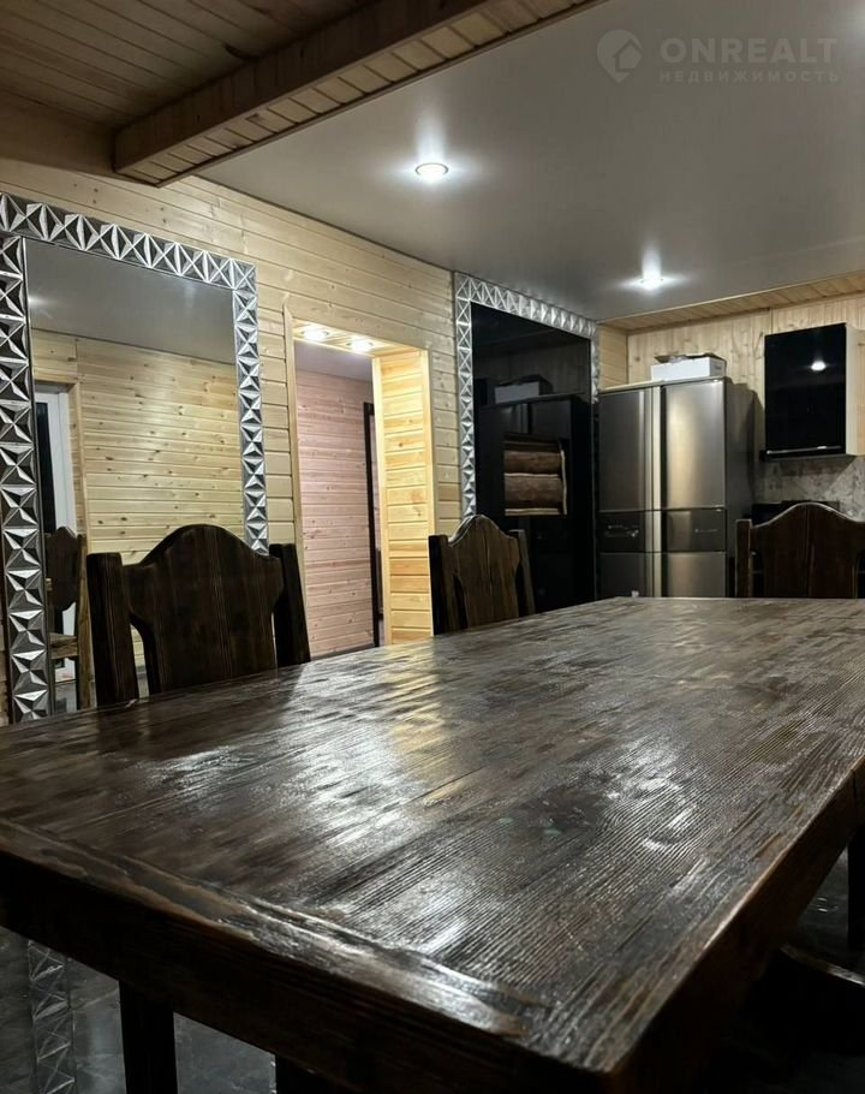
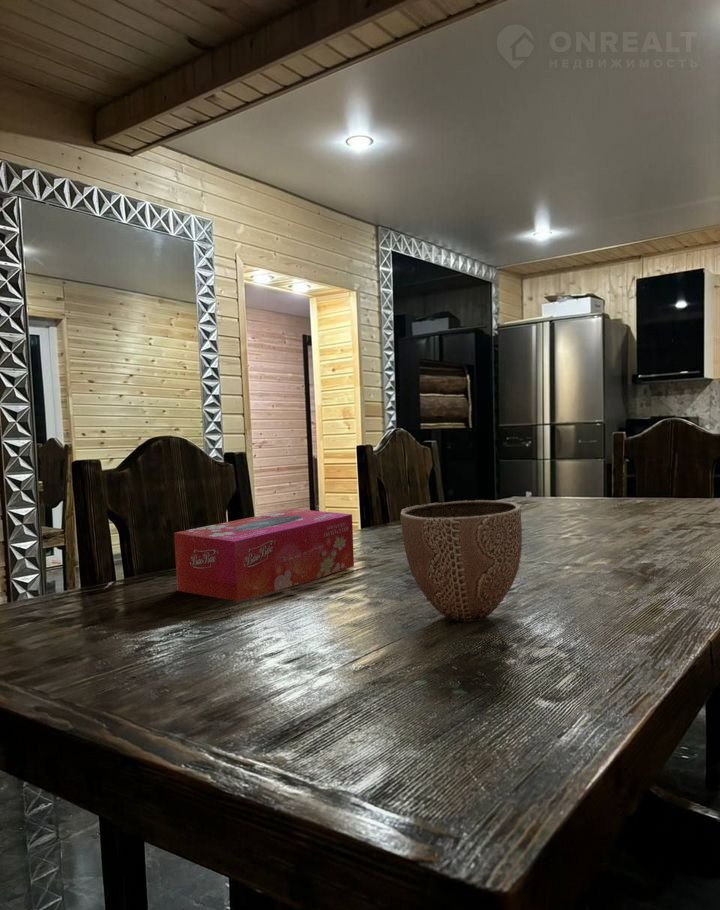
+ decorative bowl (462, 561)
+ tissue box (269, 550)
